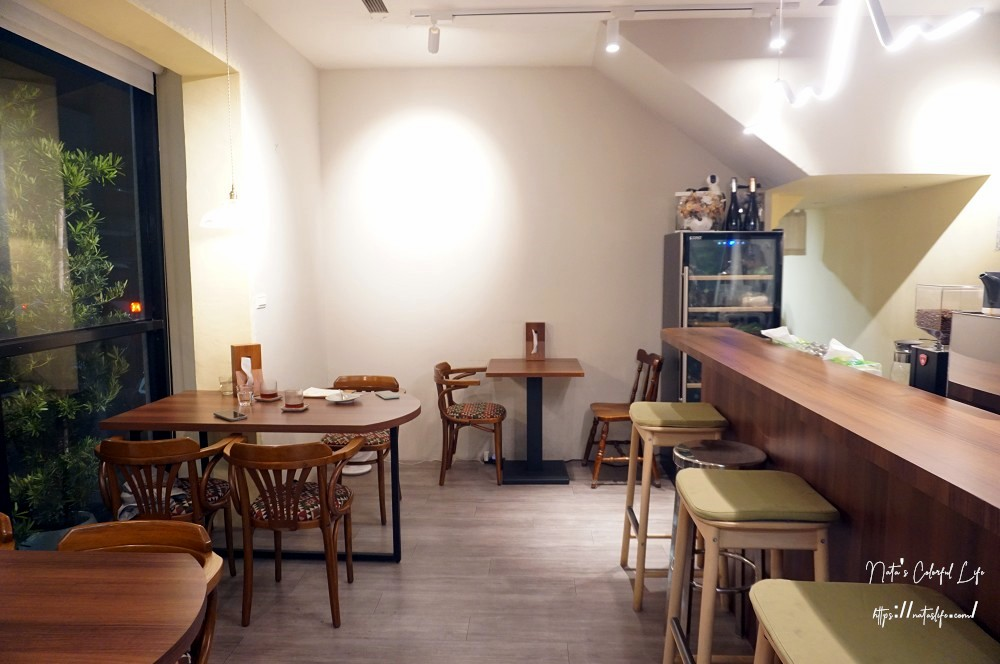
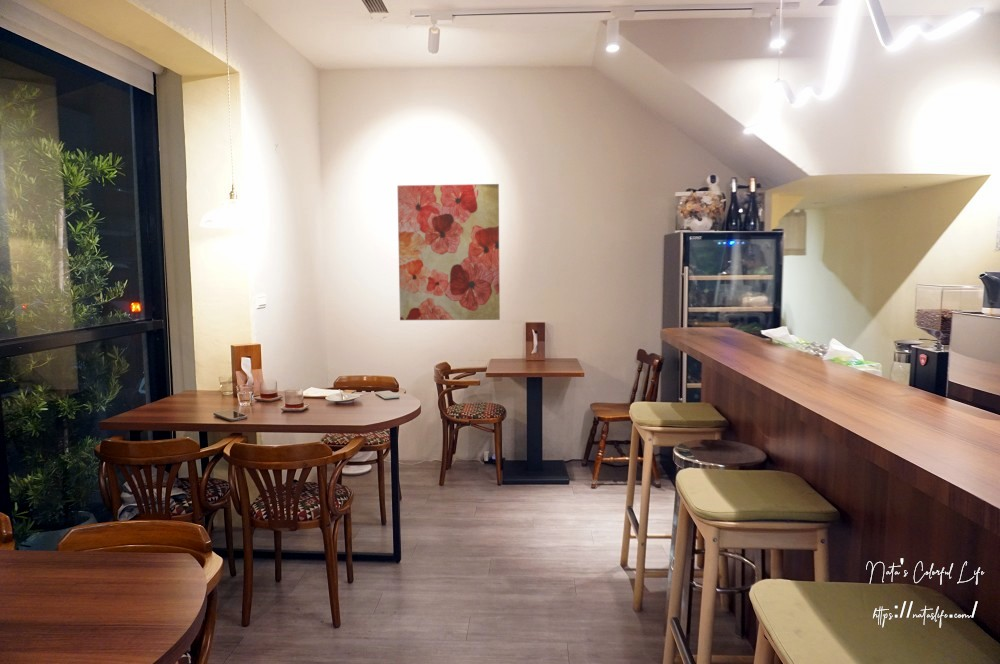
+ wall art (448, 253)
